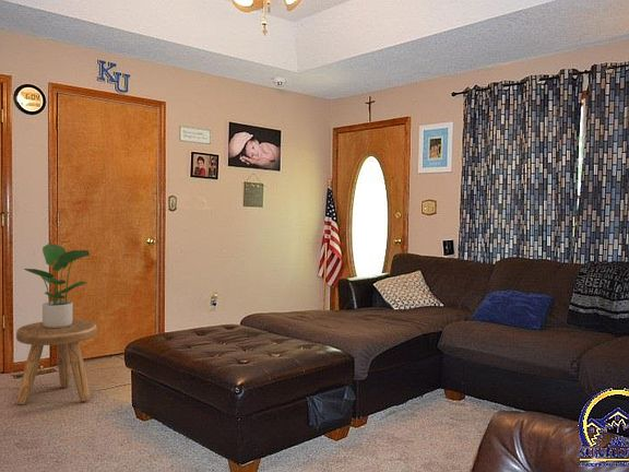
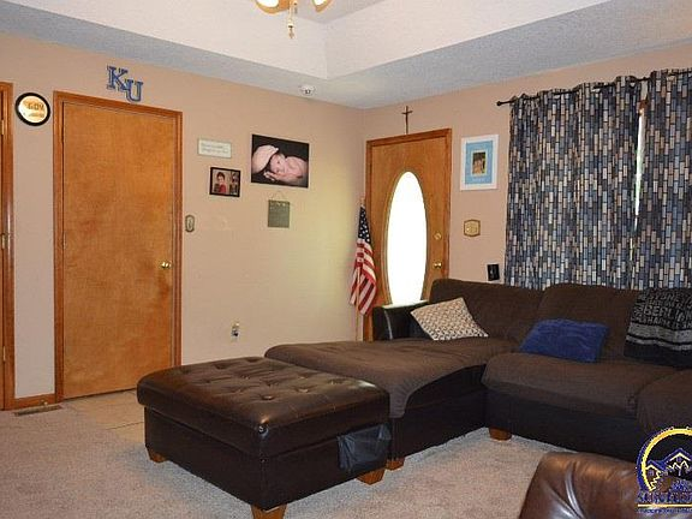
- potted plant (56, 285)
- stool (58, 362)
